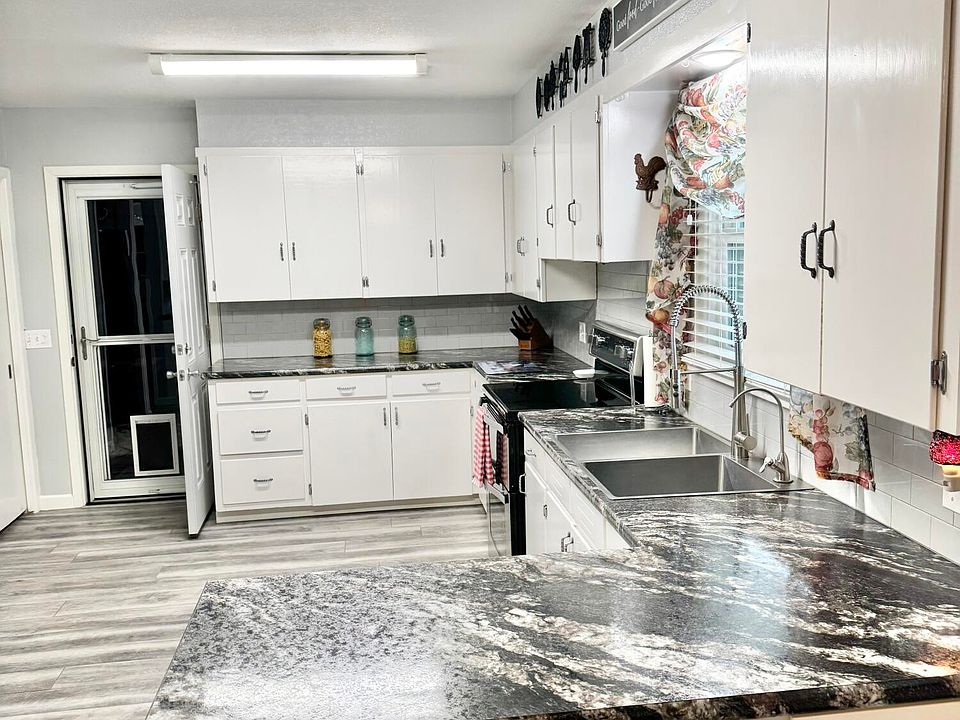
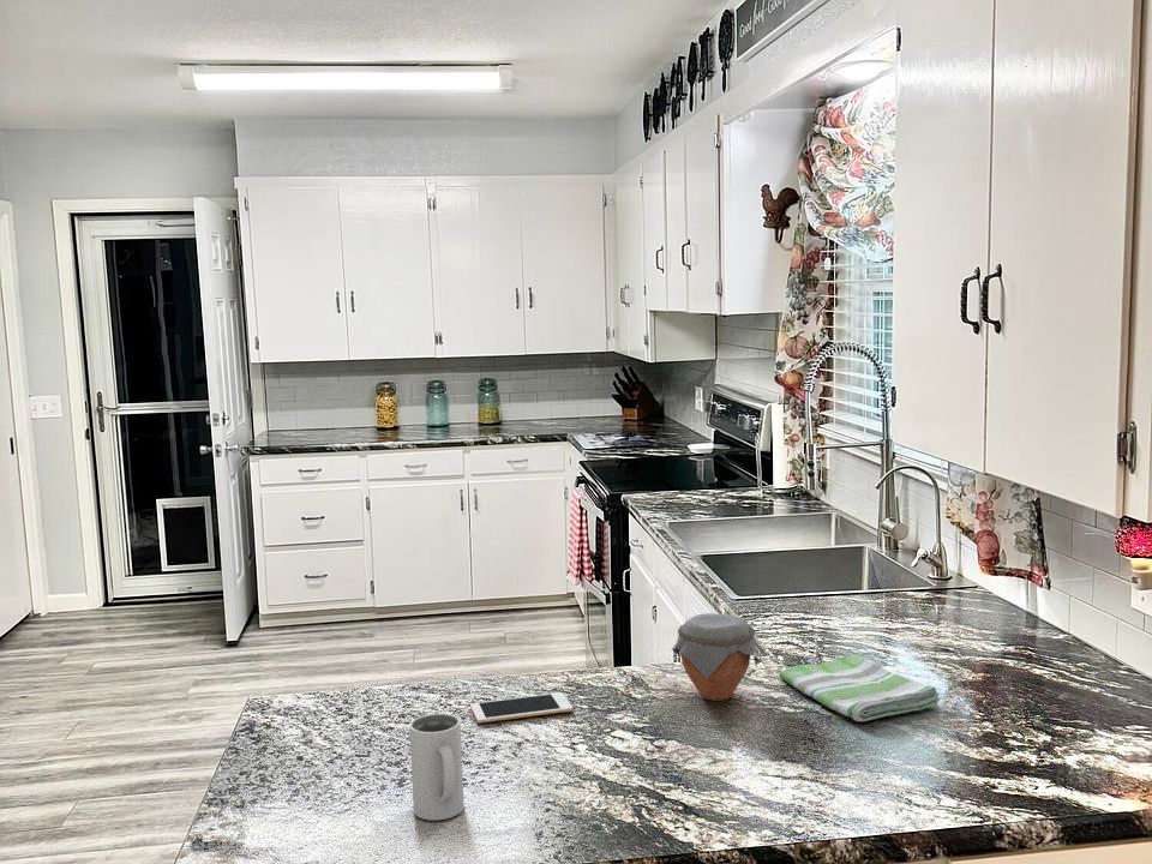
+ jar (714, 656)
+ mug (439, 770)
+ dish towel (856, 683)
+ cell phone (521, 707)
